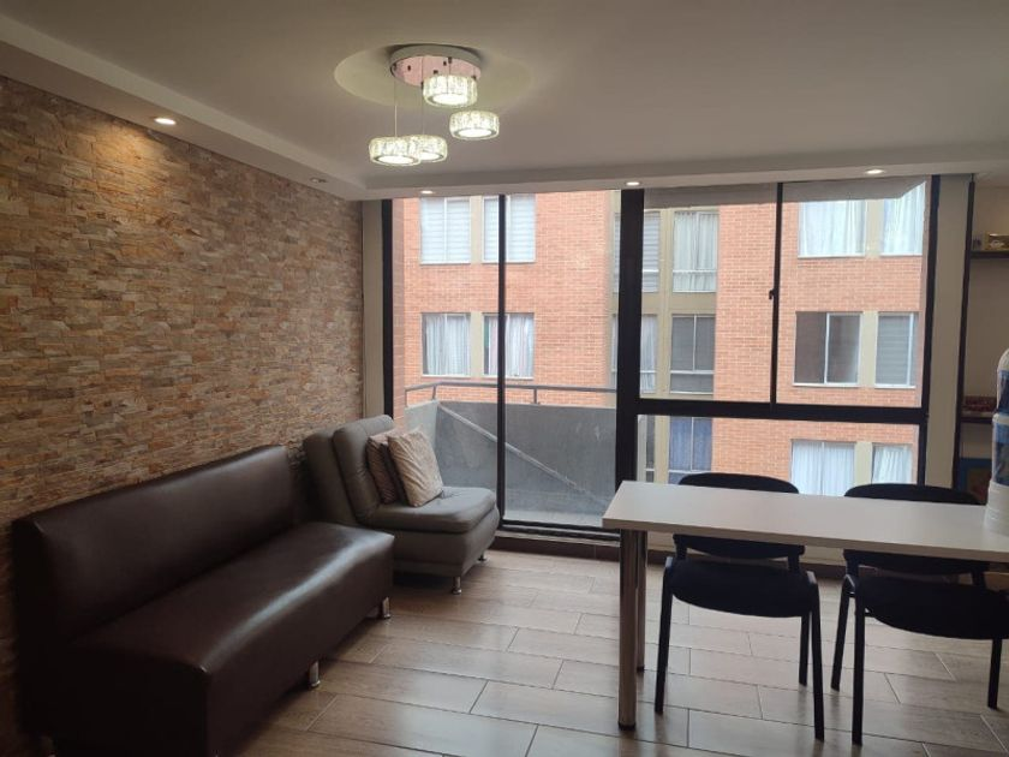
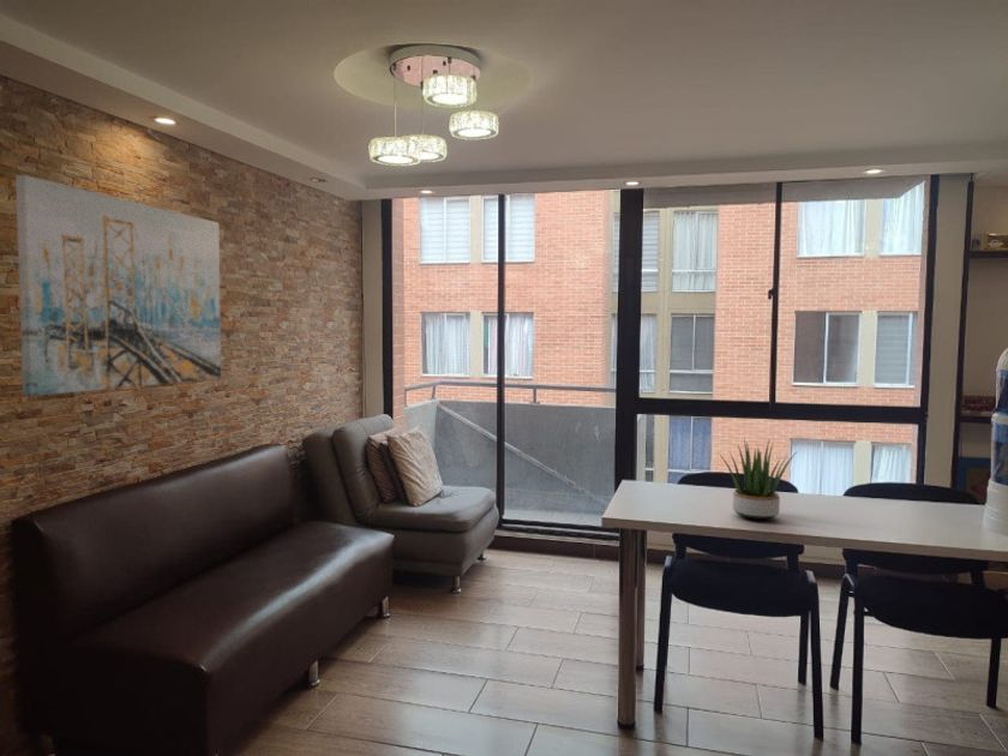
+ wall art (137, 295)
+ potted plant (756, 478)
